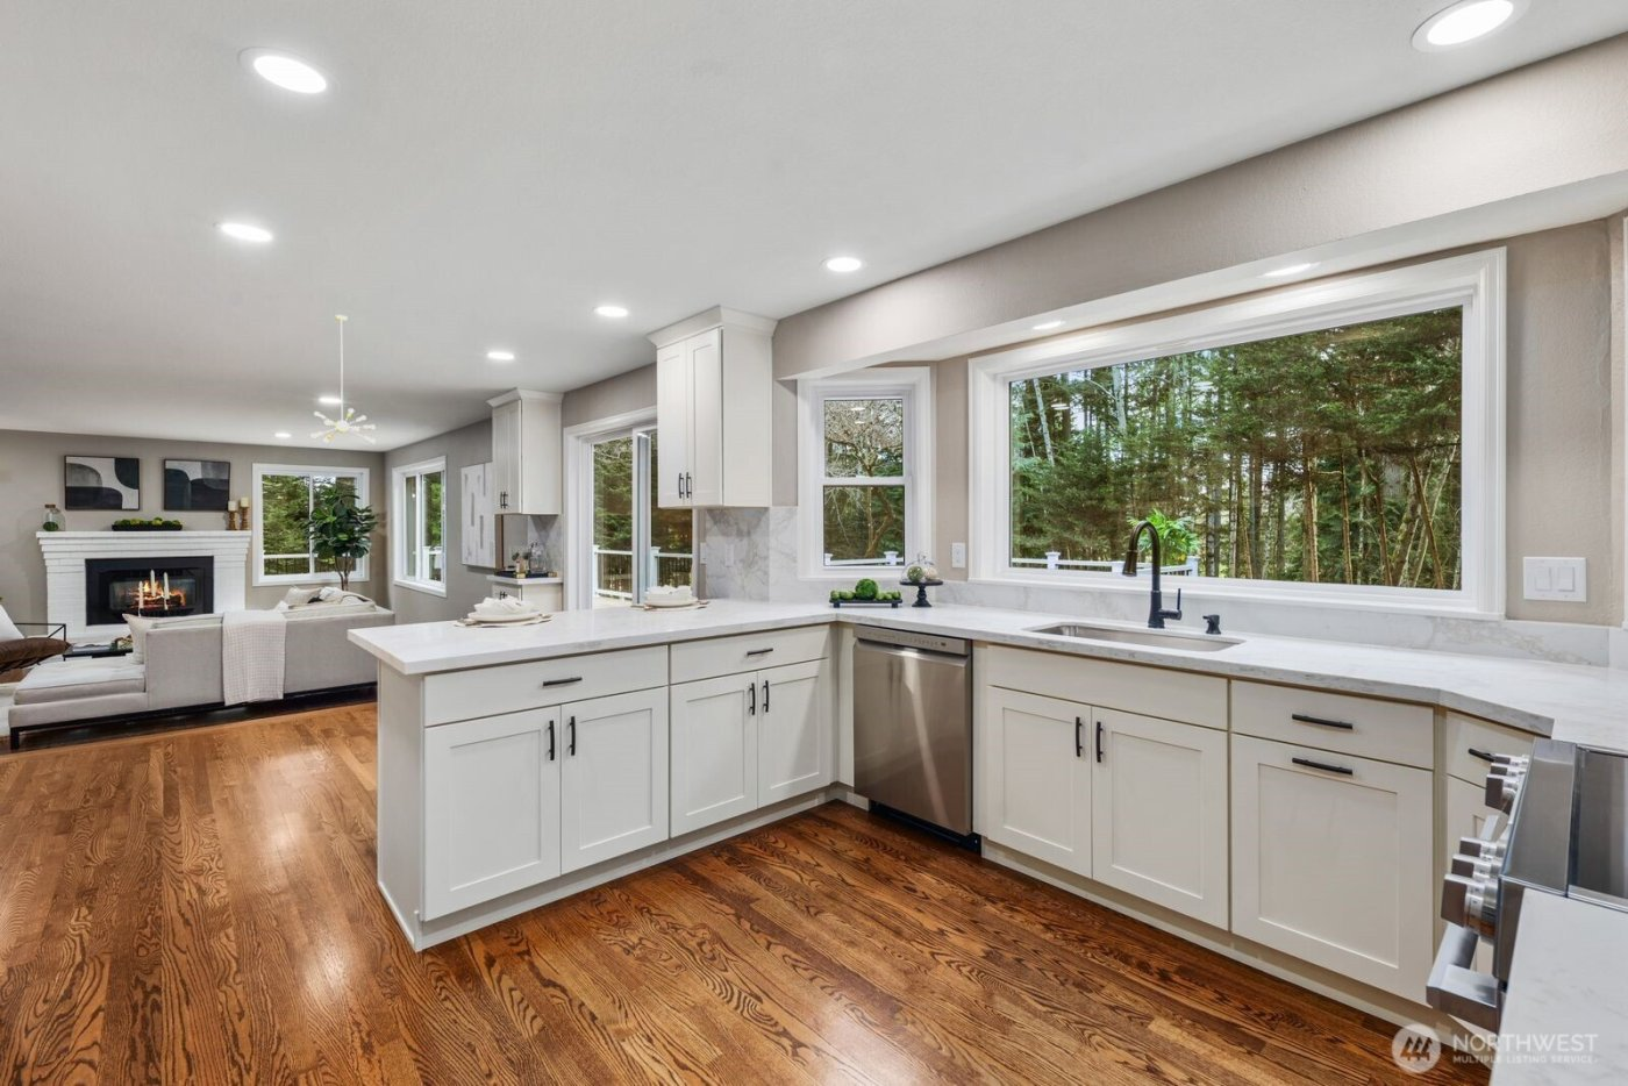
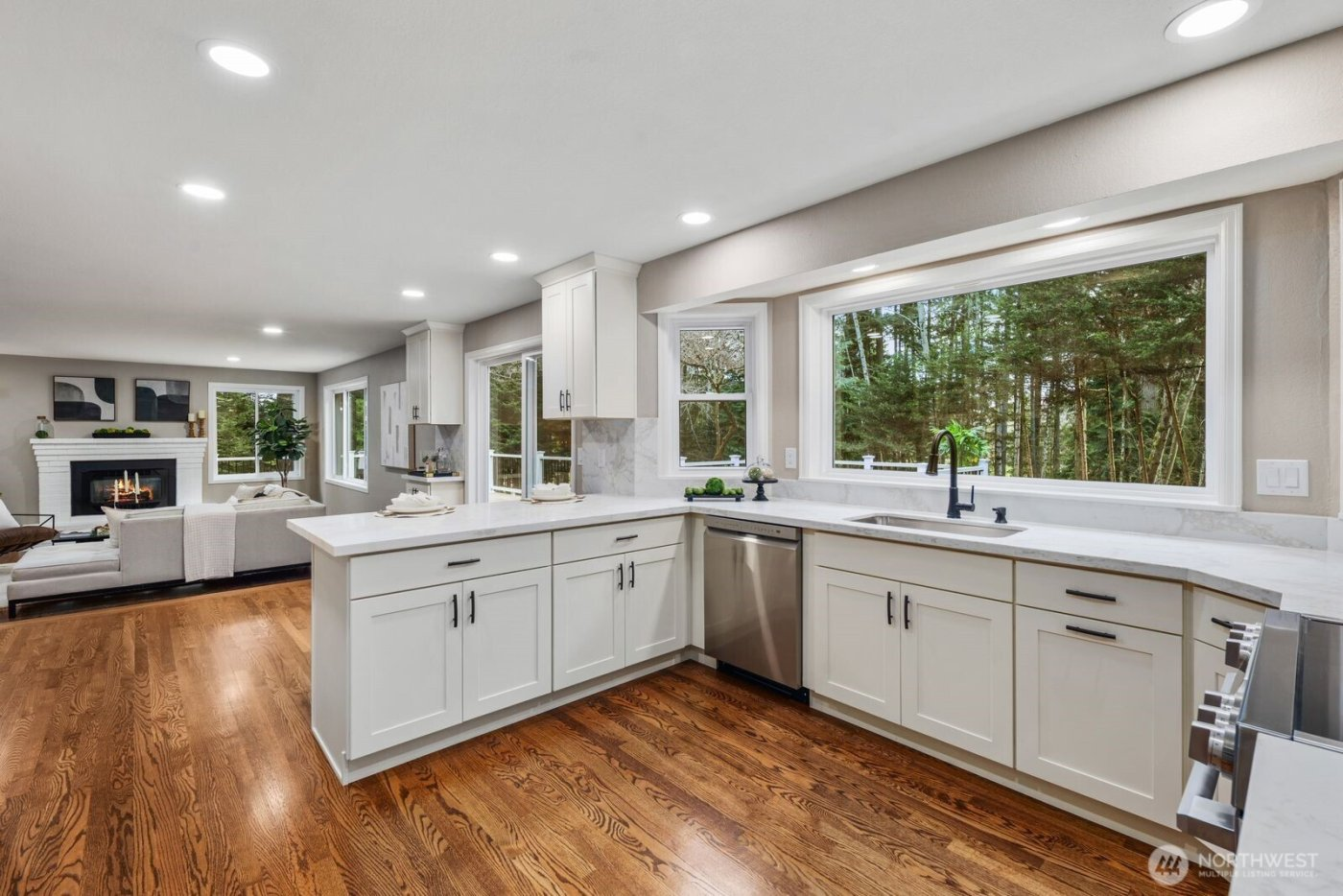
- chandelier (342, 379)
